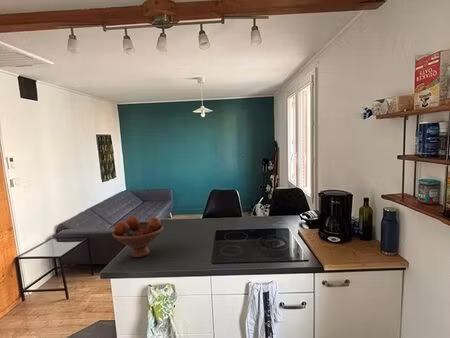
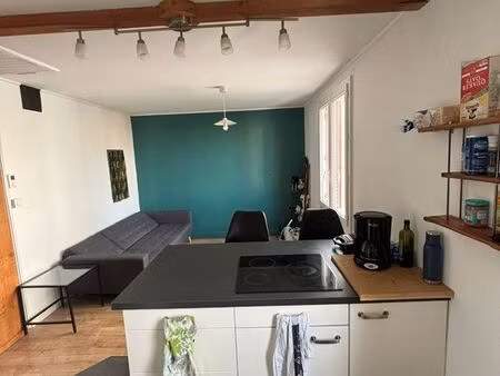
- fruit bowl (139, 236)
